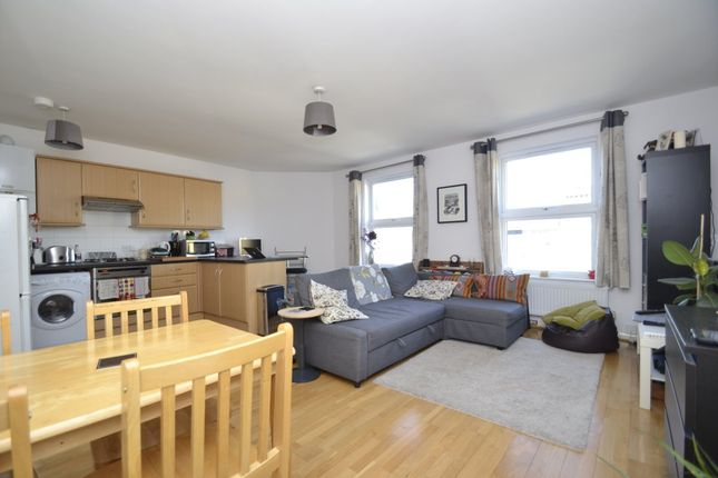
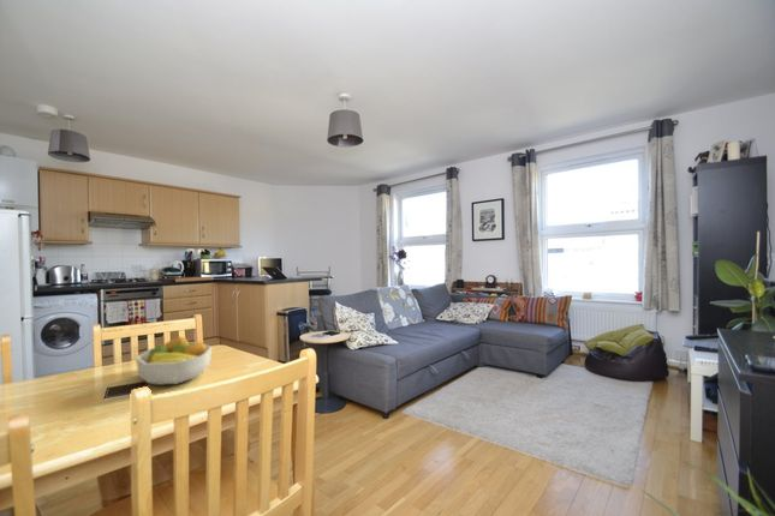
+ fruit bowl (175, 358)
